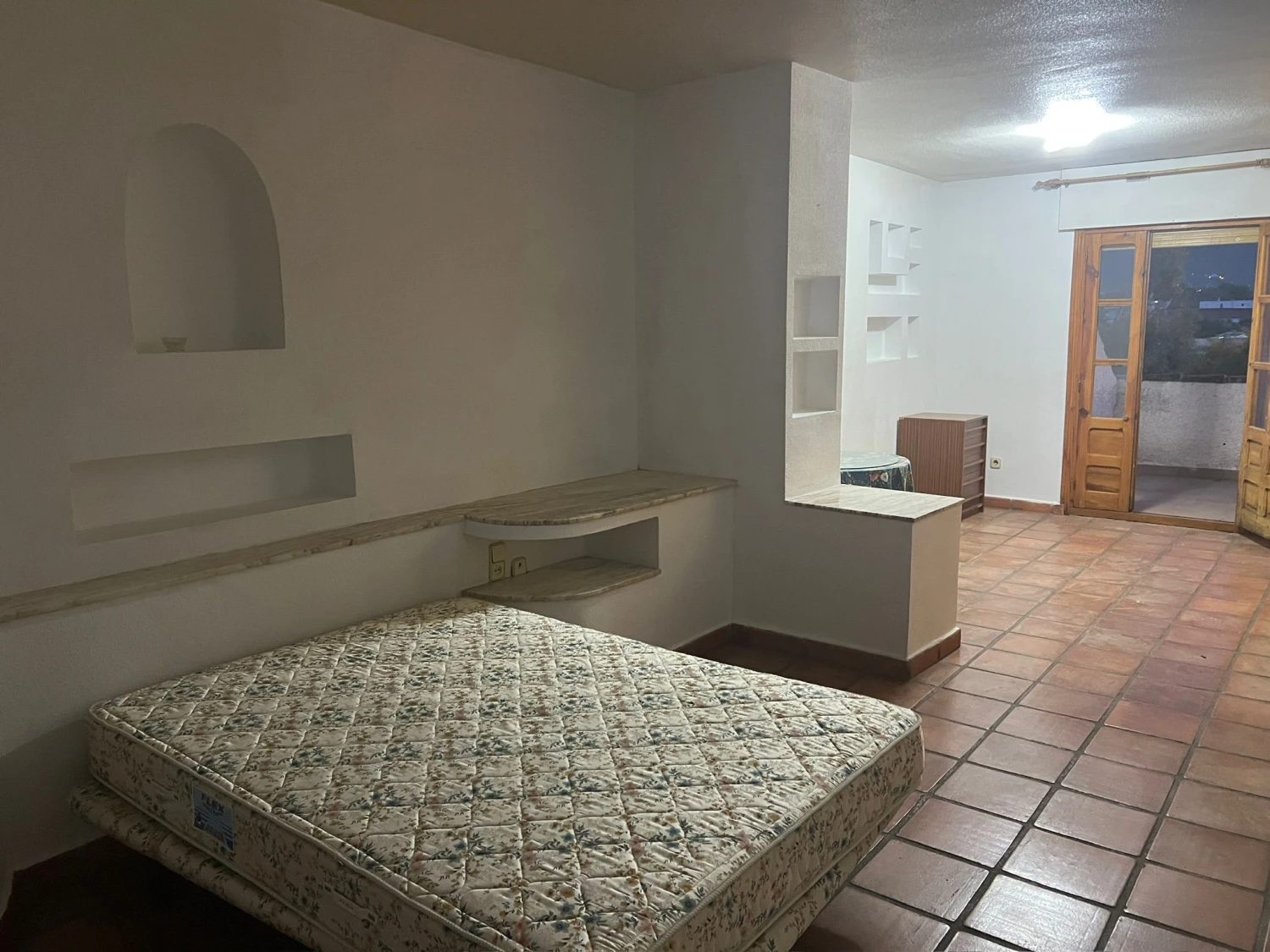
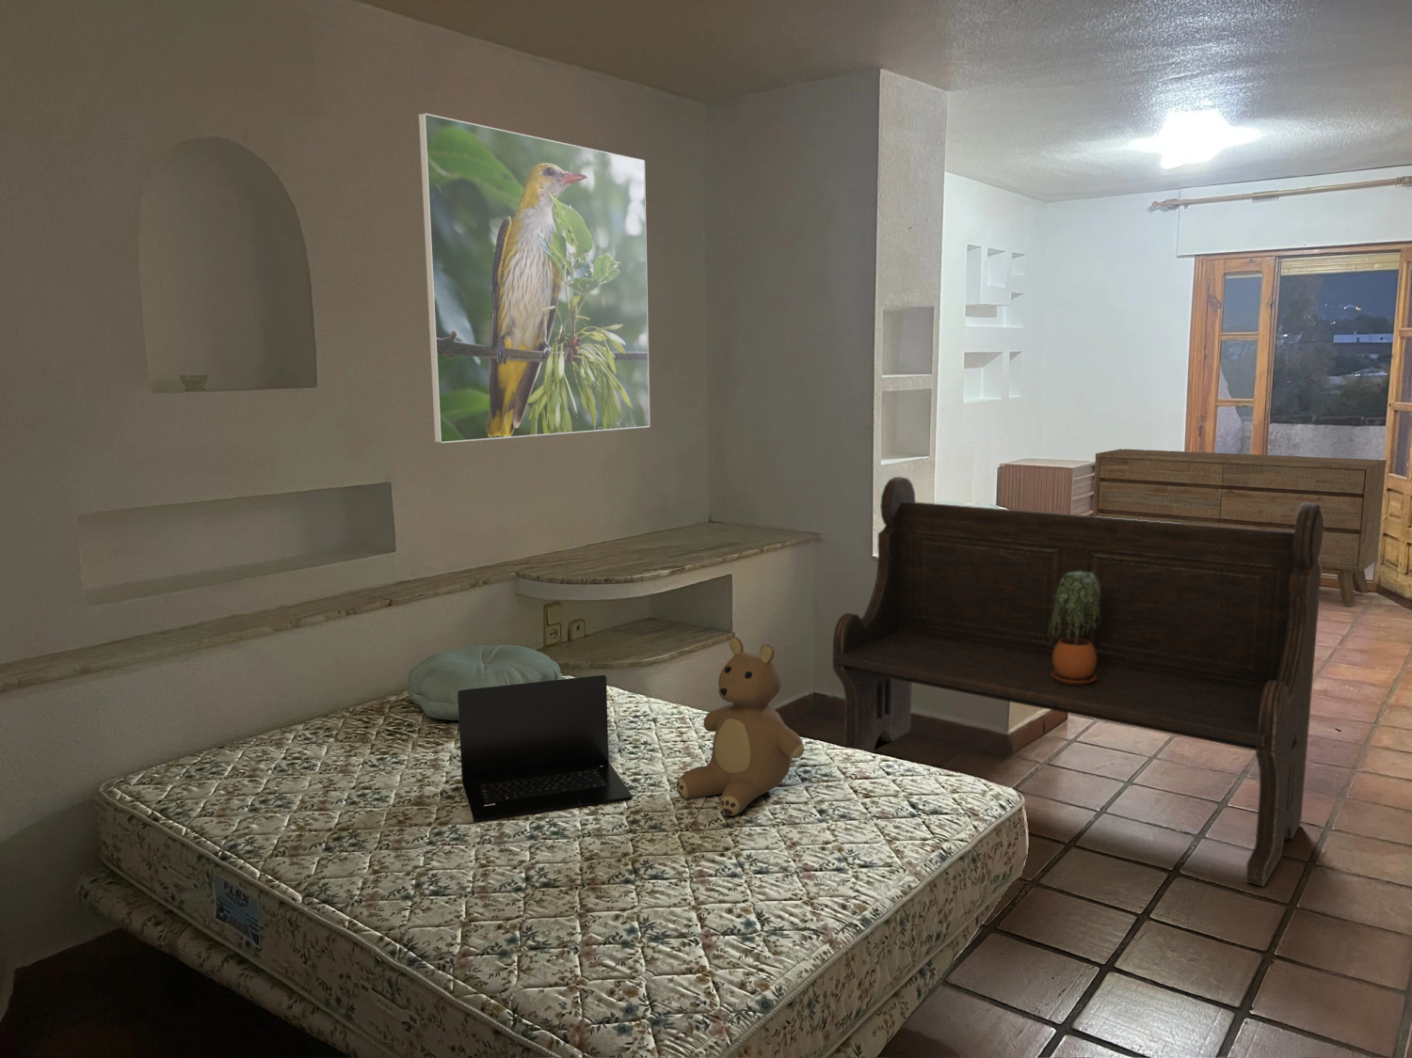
+ teddy bear (735, 720)
+ dresser (1229, 520)
+ potted plant (1074, 625)
+ laptop (544, 745)
+ bench (1054, 646)
+ pillow (481, 679)
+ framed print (548, 290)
